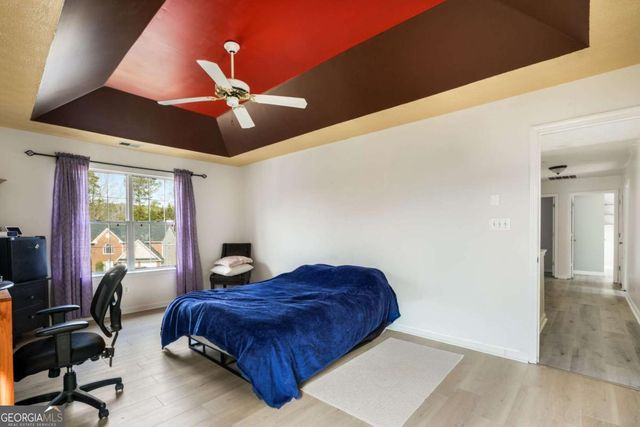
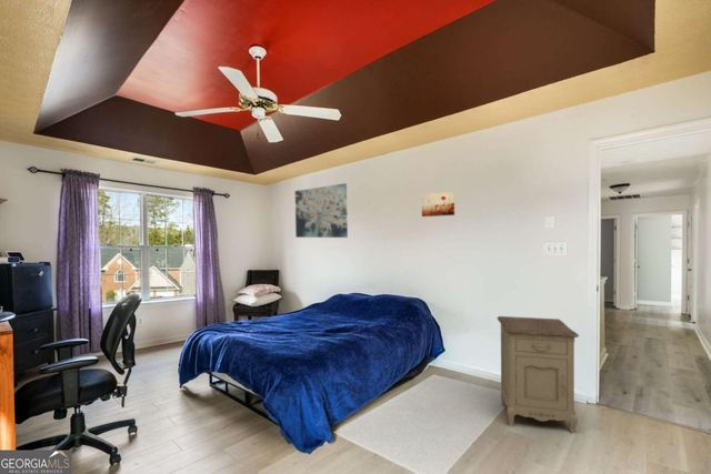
+ nightstand (535, 372)
+ wall art (437, 204)
+ wall art (319, 212)
